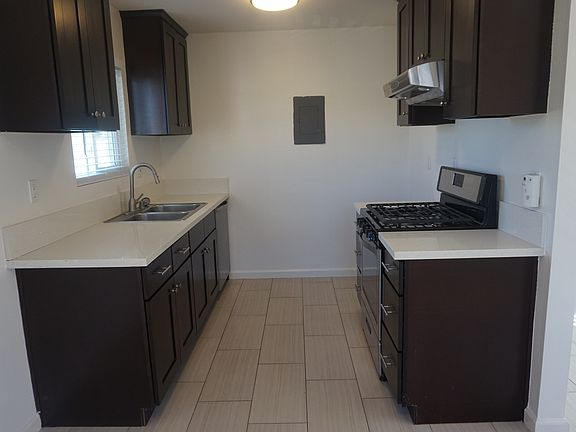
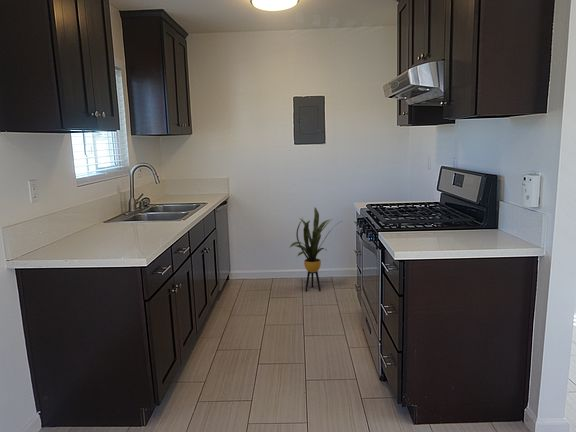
+ house plant (316, 250)
